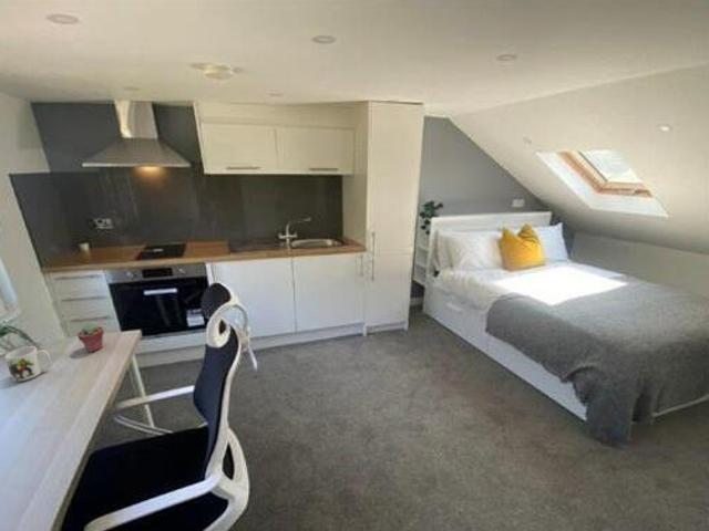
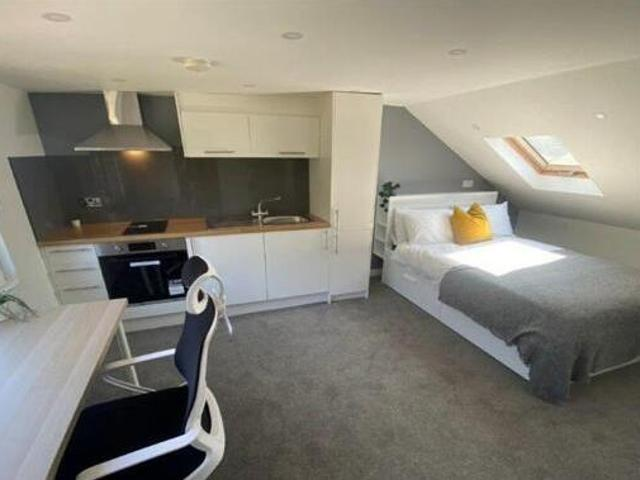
- potted succulent (91, 335)
- mug (30, 362)
